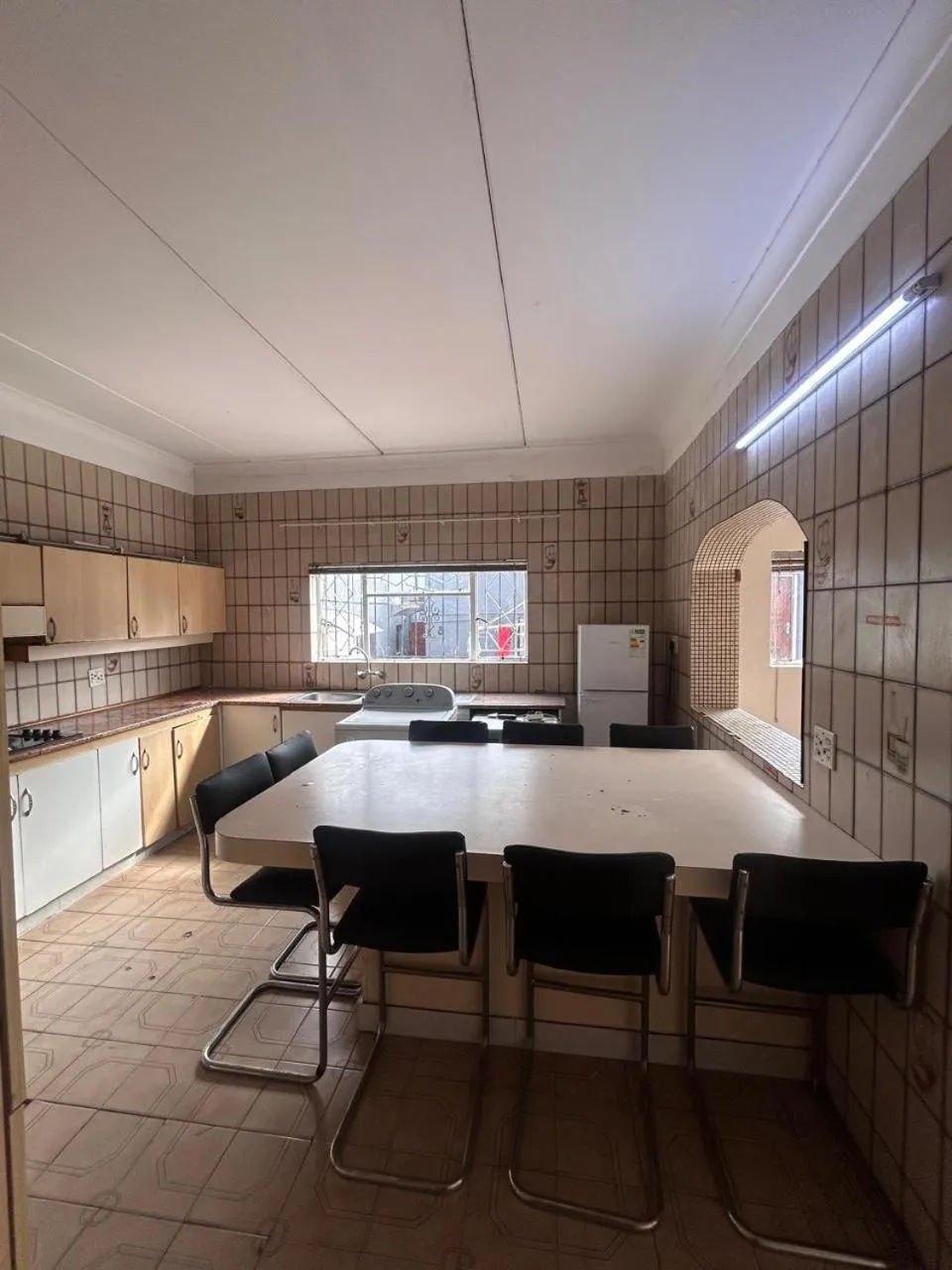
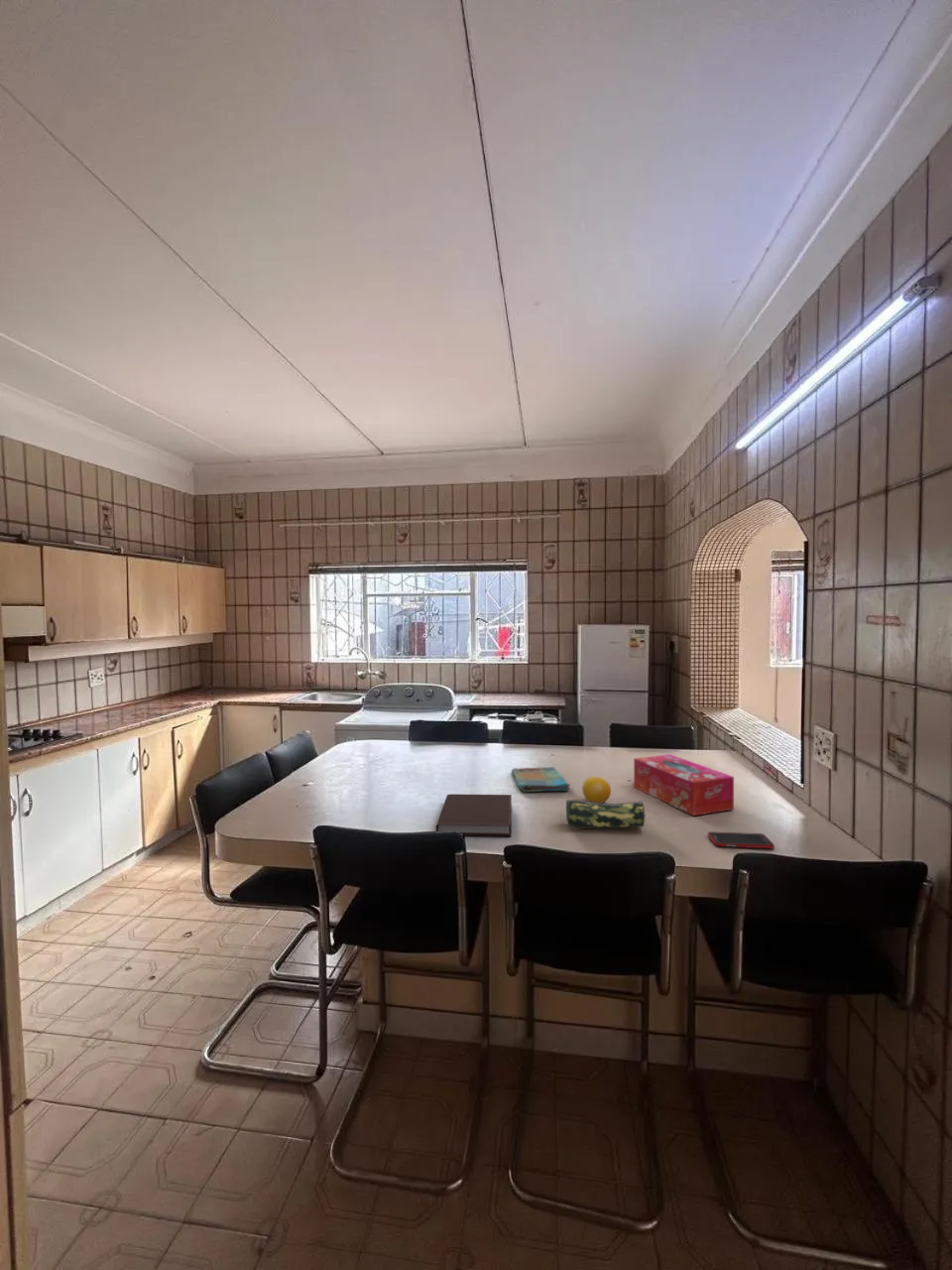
+ dish towel (538, 778)
+ tissue box (680, 782)
+ fruit (596, 790)
+ pencil case (606, 814)
+ cell phone (740, 839)
+ notebook (476, 813)
